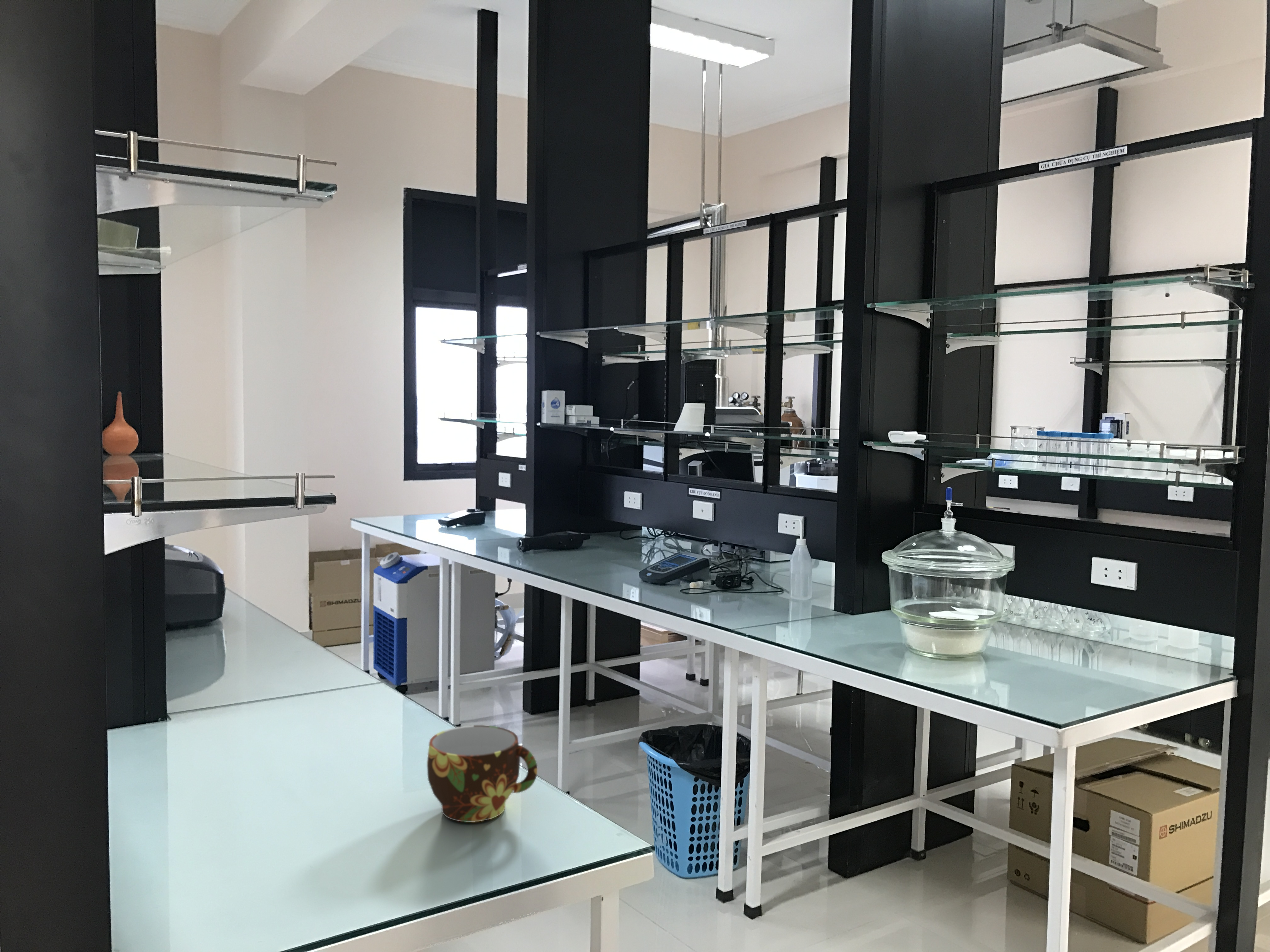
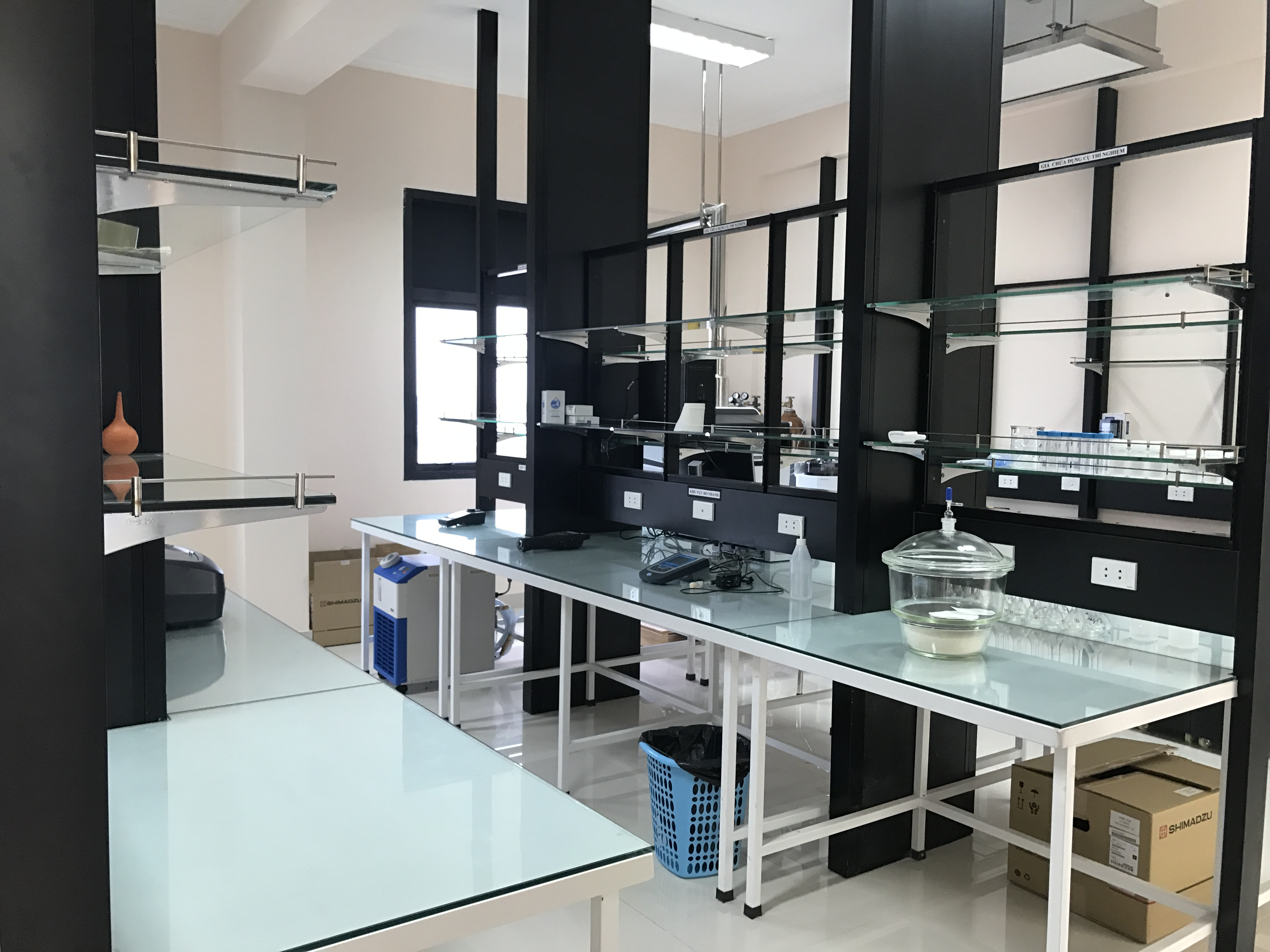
- cup (480, 774)
